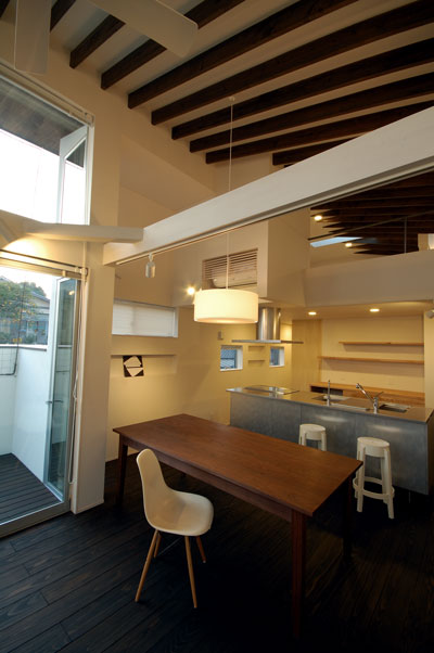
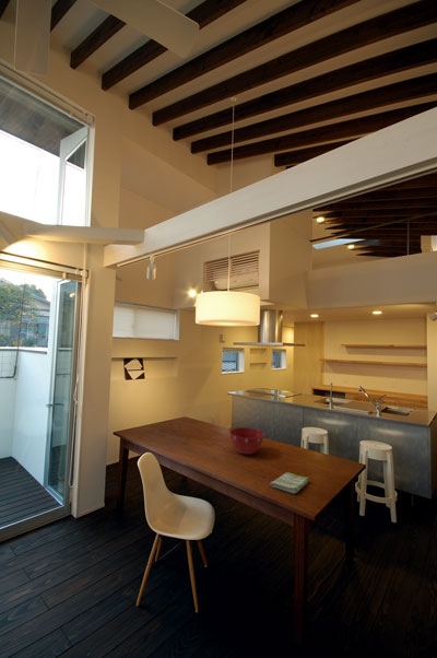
+ mixing bowl (246, 442)
+ dish towel (290, 481)
